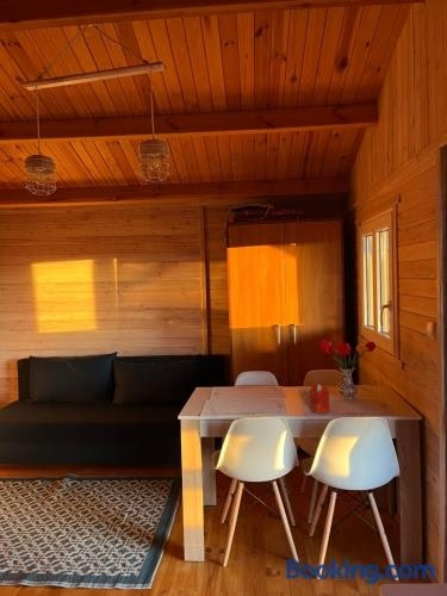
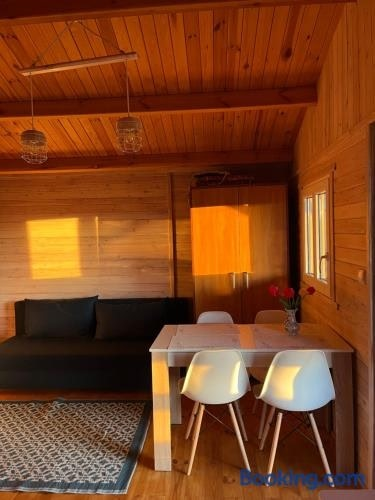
- candle (319, 397)
